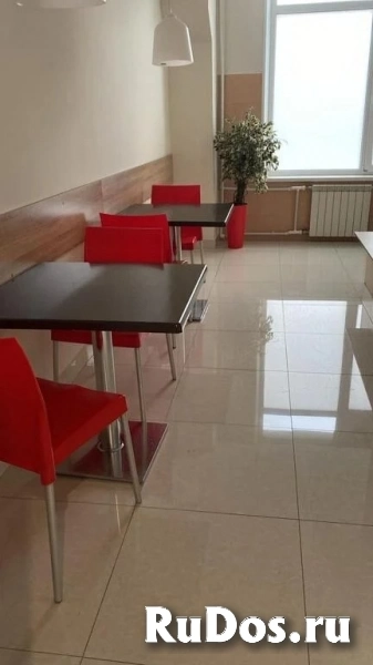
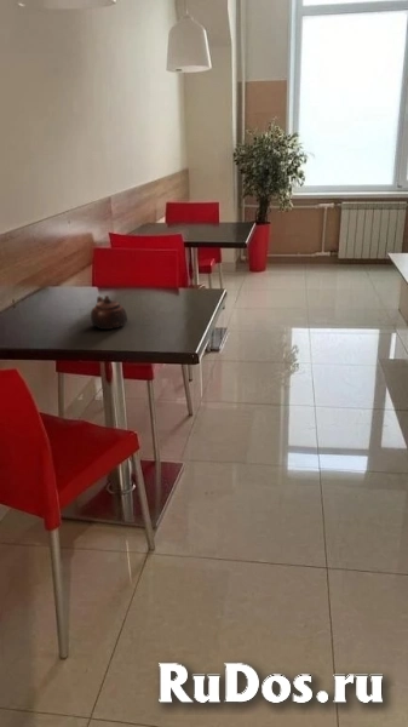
+ teapot (108, 309)
